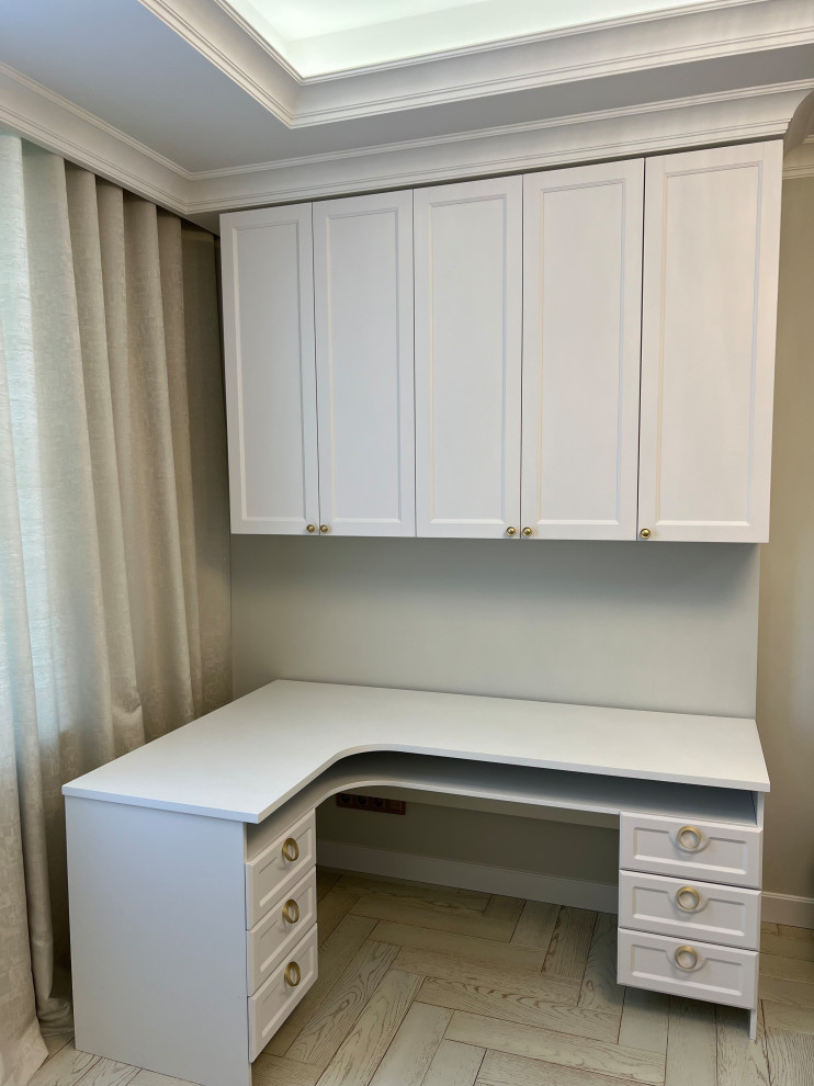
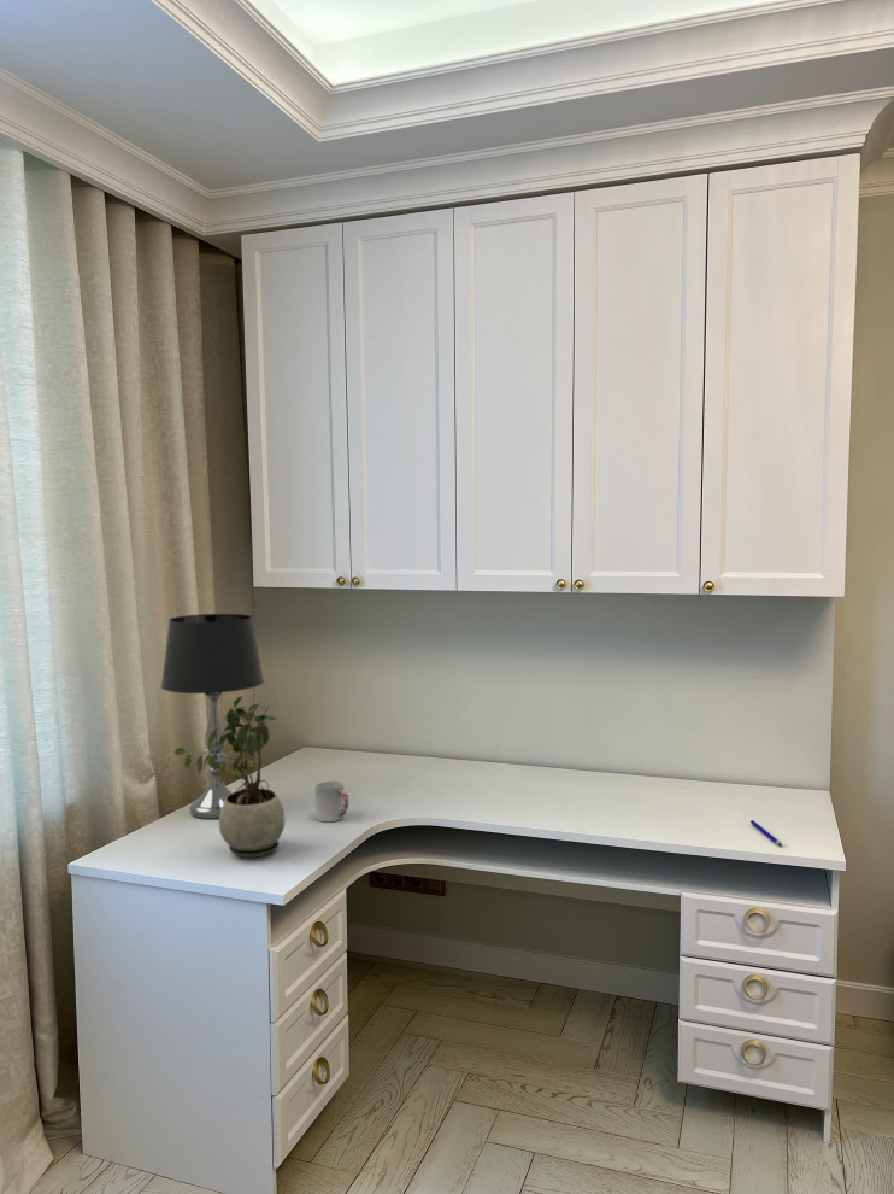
+ pen (765, 832)
+ cup (334, 802)
+ potted plant (236, 775)
+ table lamp (213, 714)
